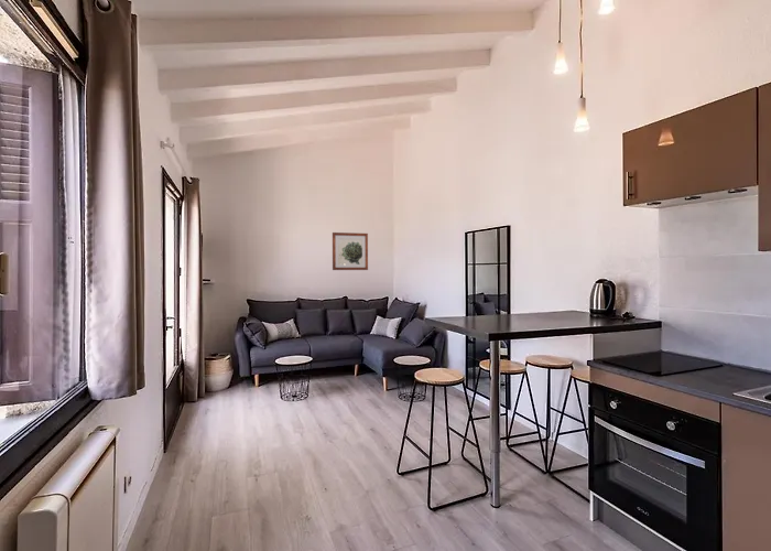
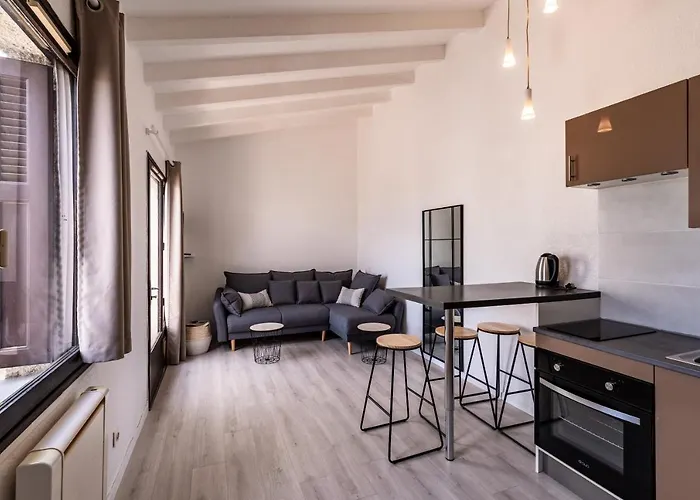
- wall art (350, 251)
